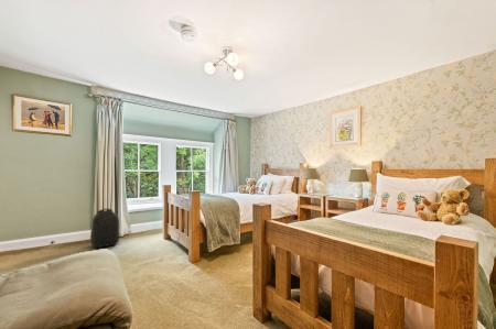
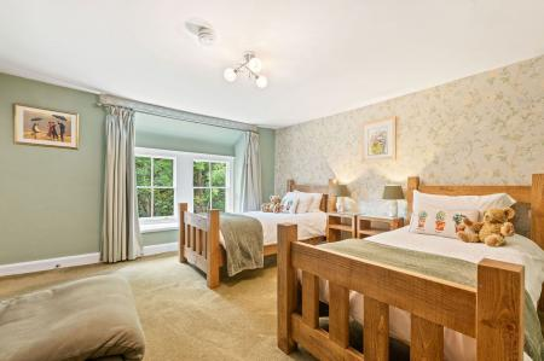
- backpack (105, 227)
